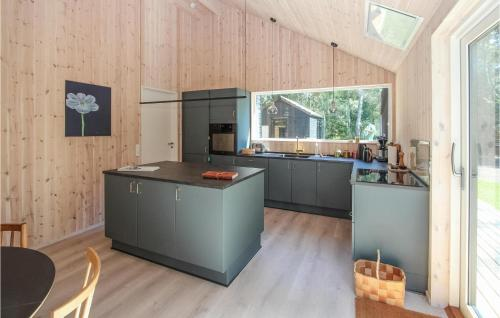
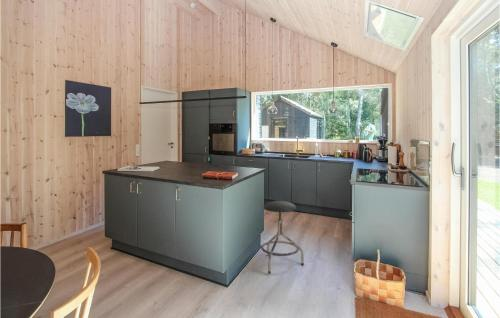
+ stool (282, 232)
